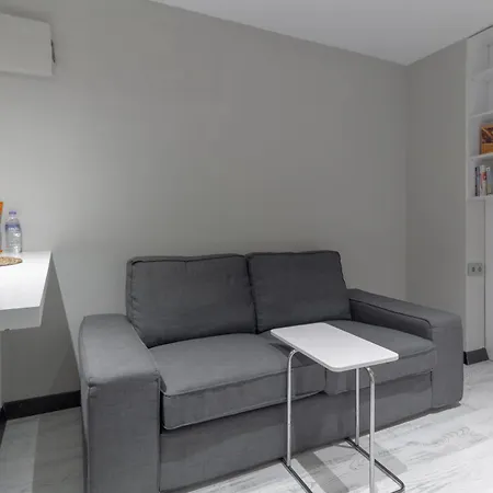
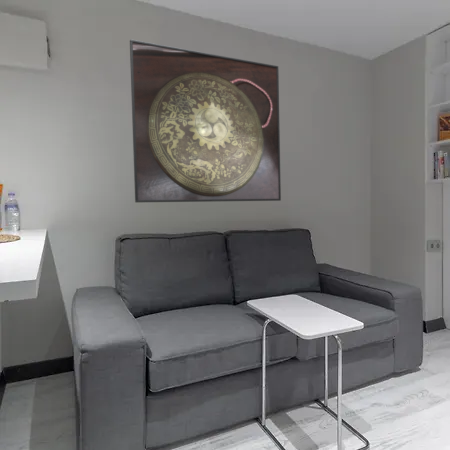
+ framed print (212, 128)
